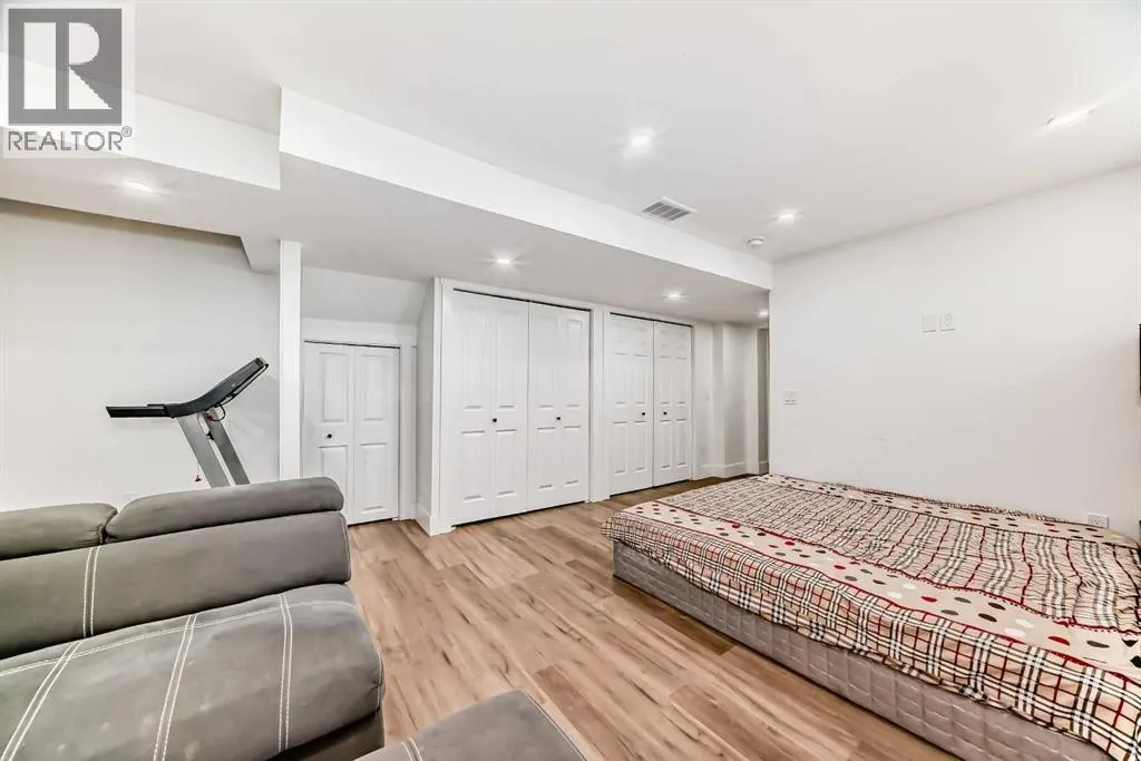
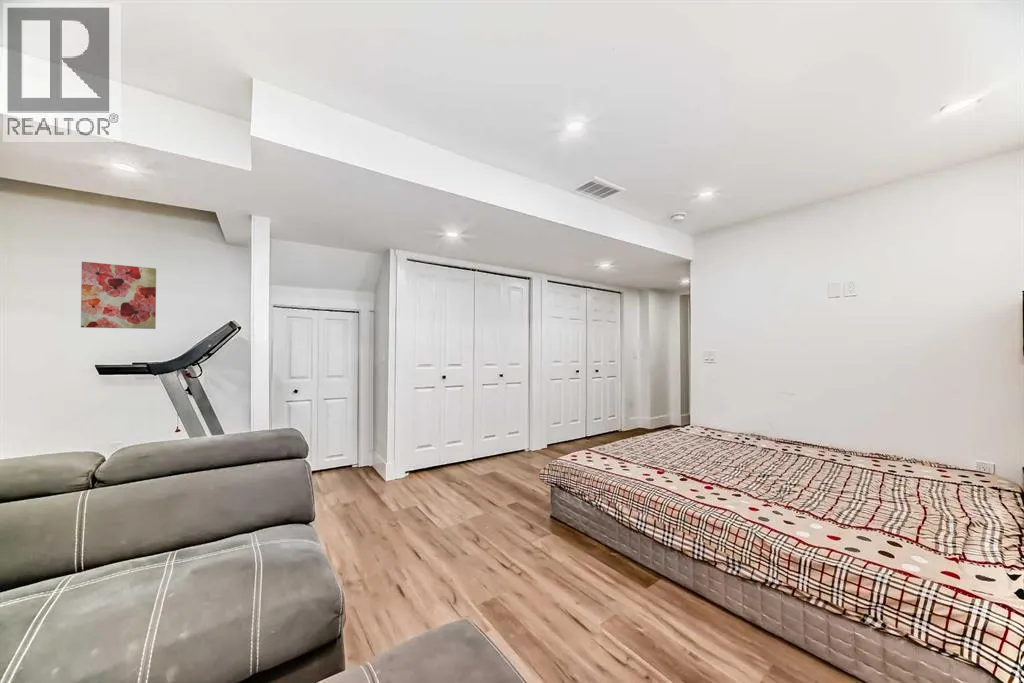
+ wall art (120, 296)
